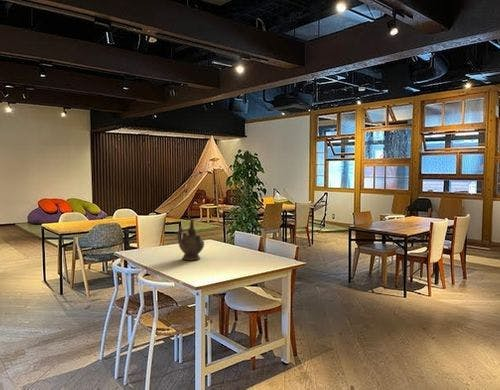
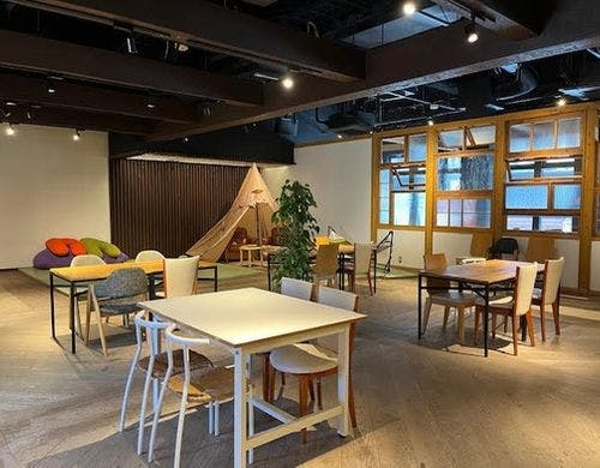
- ceremonial vessel (190, 239)
